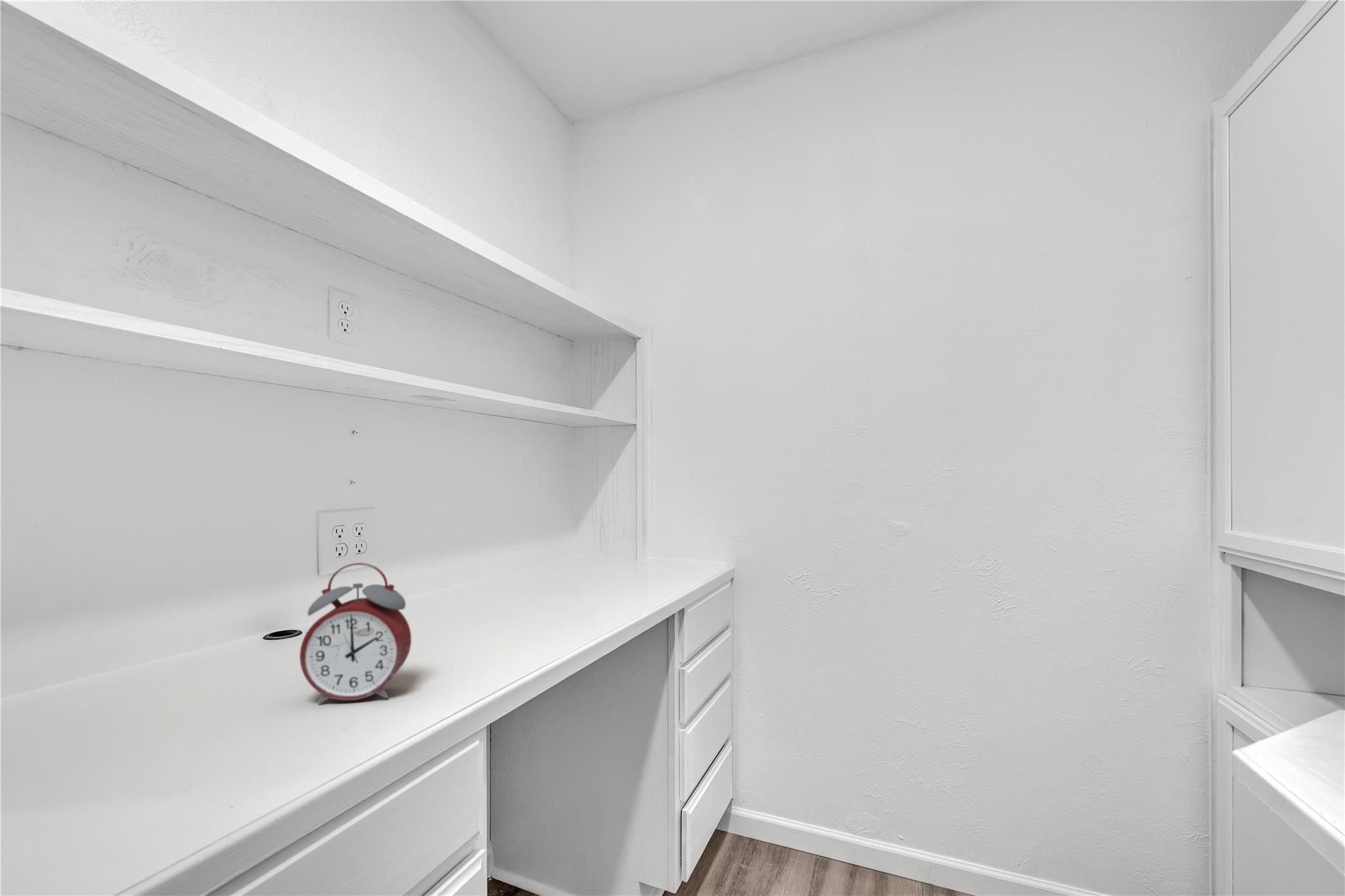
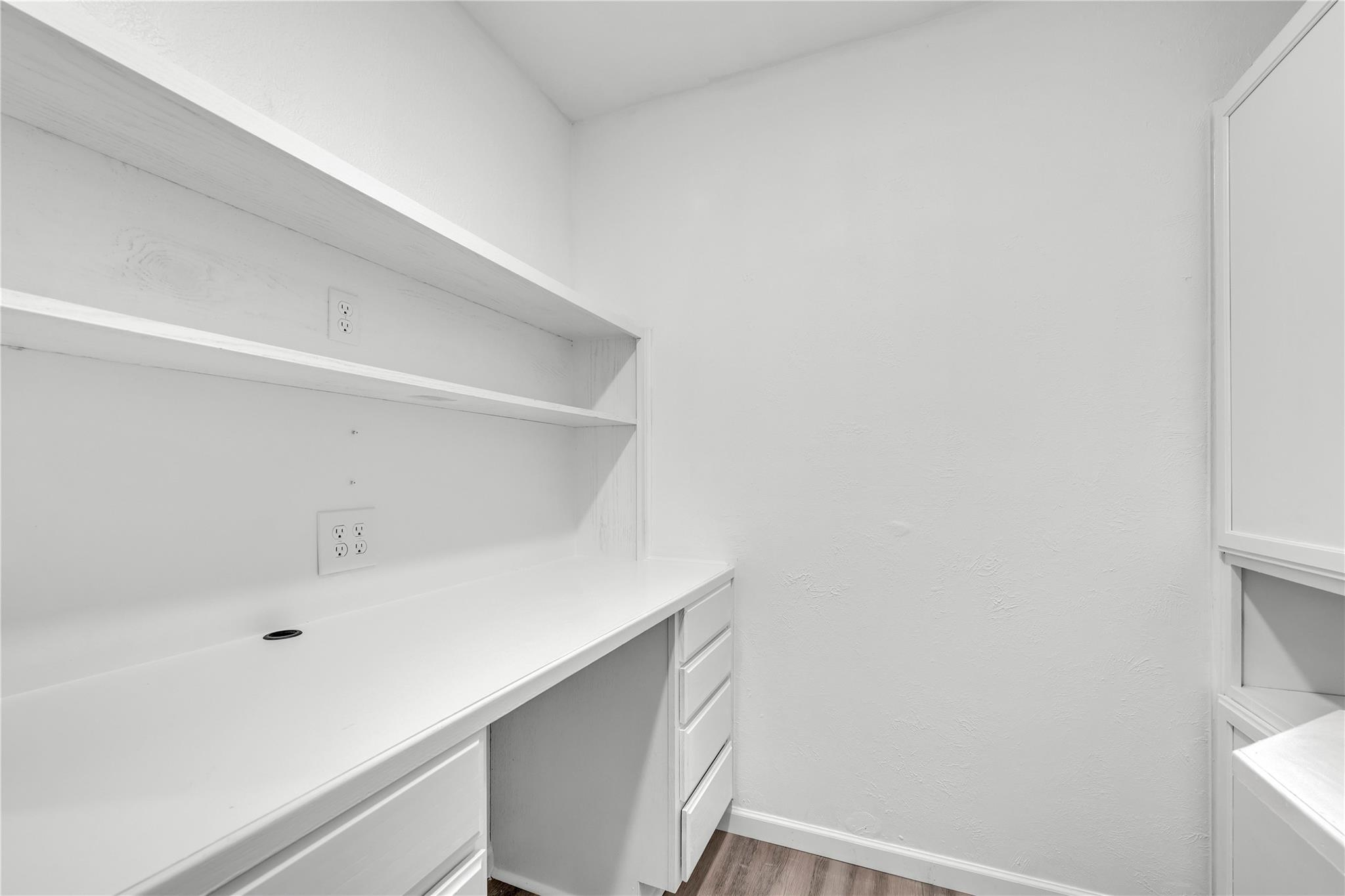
- alarm clock (358, 628)
